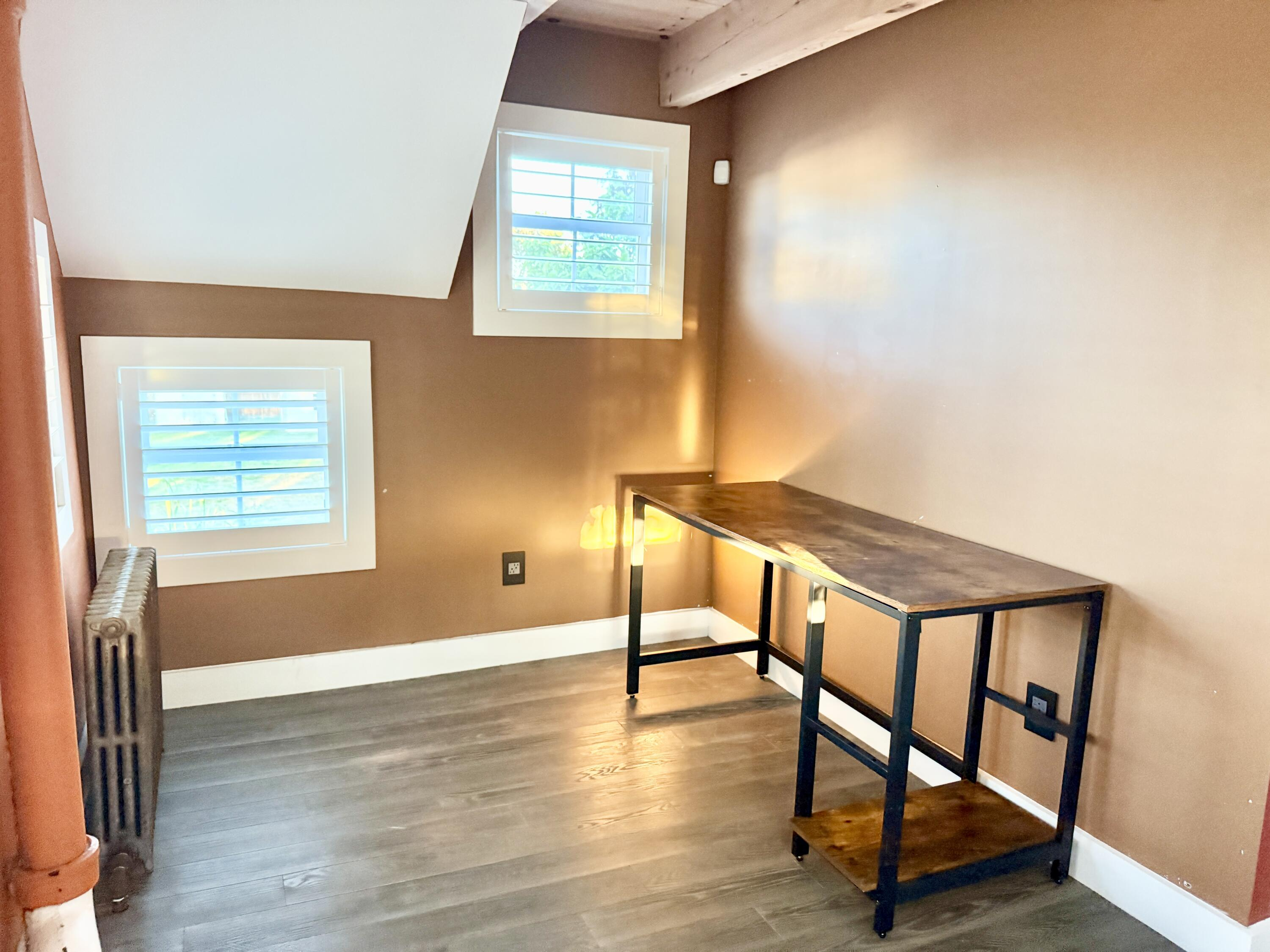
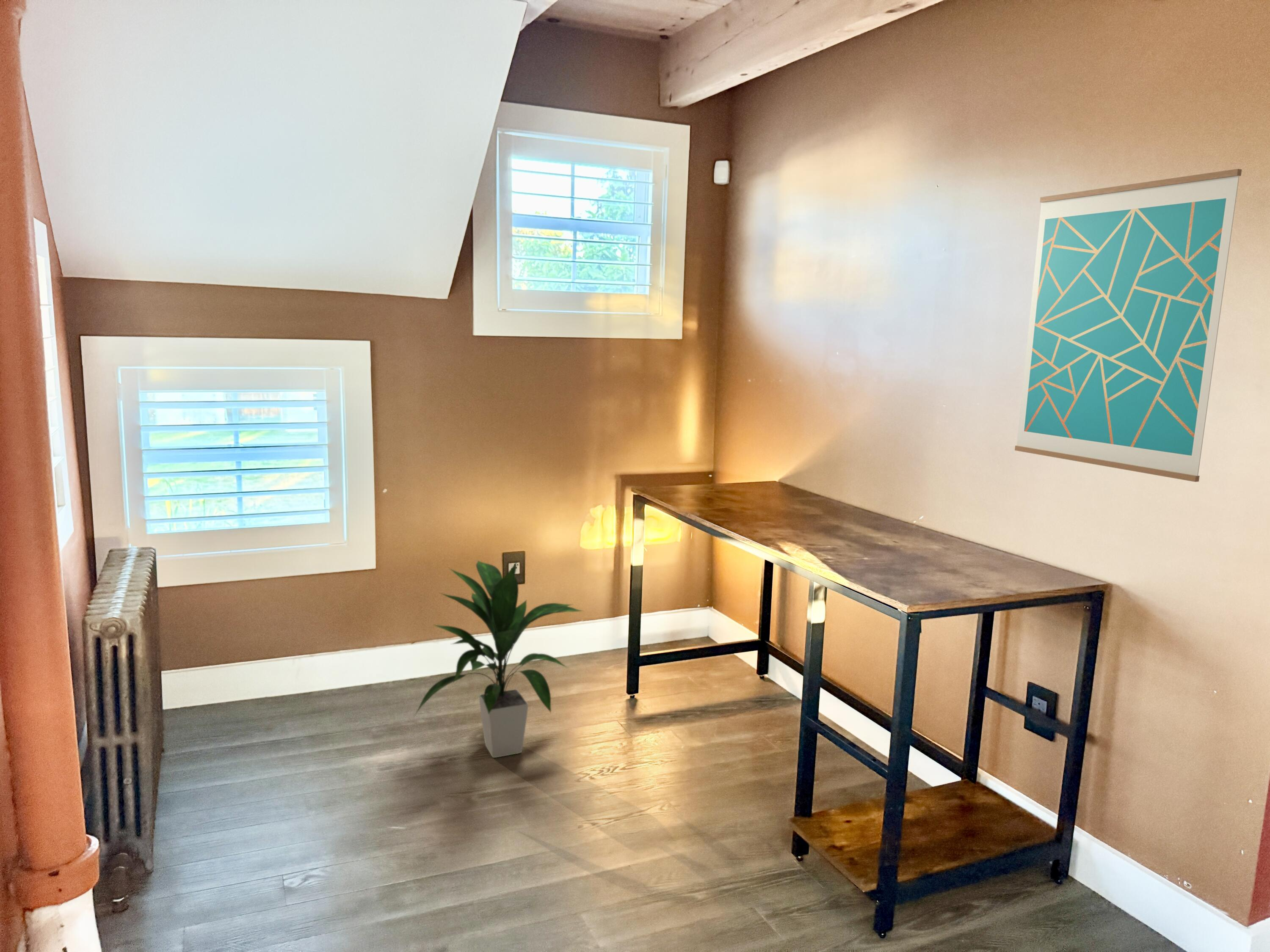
+ wall art (1113, 328)
+ indoor plant (496, 654)
